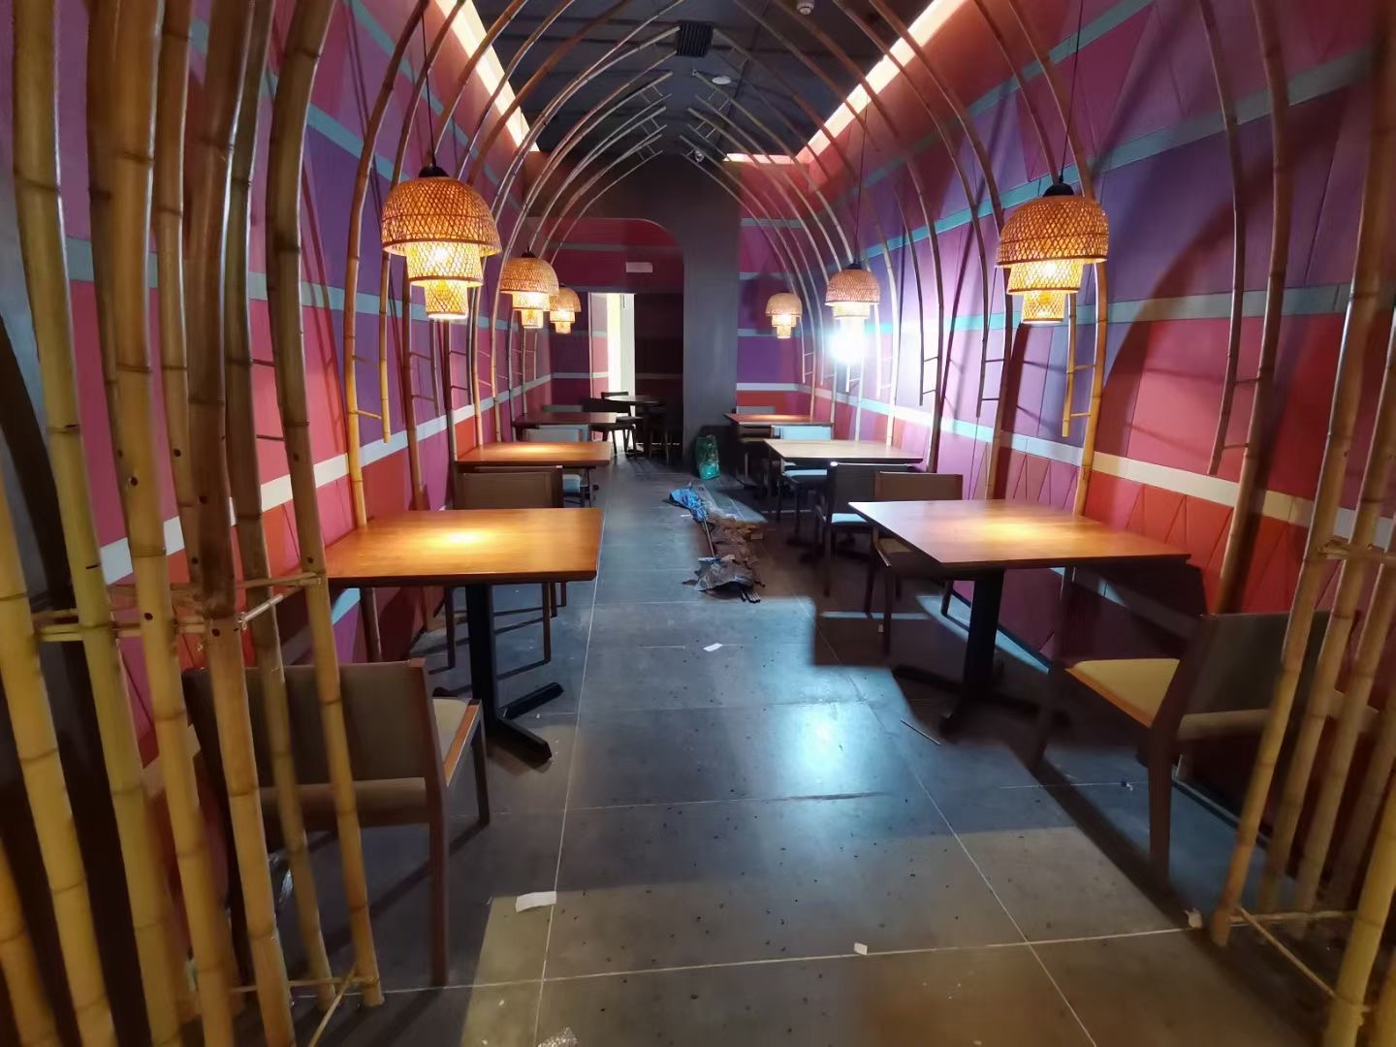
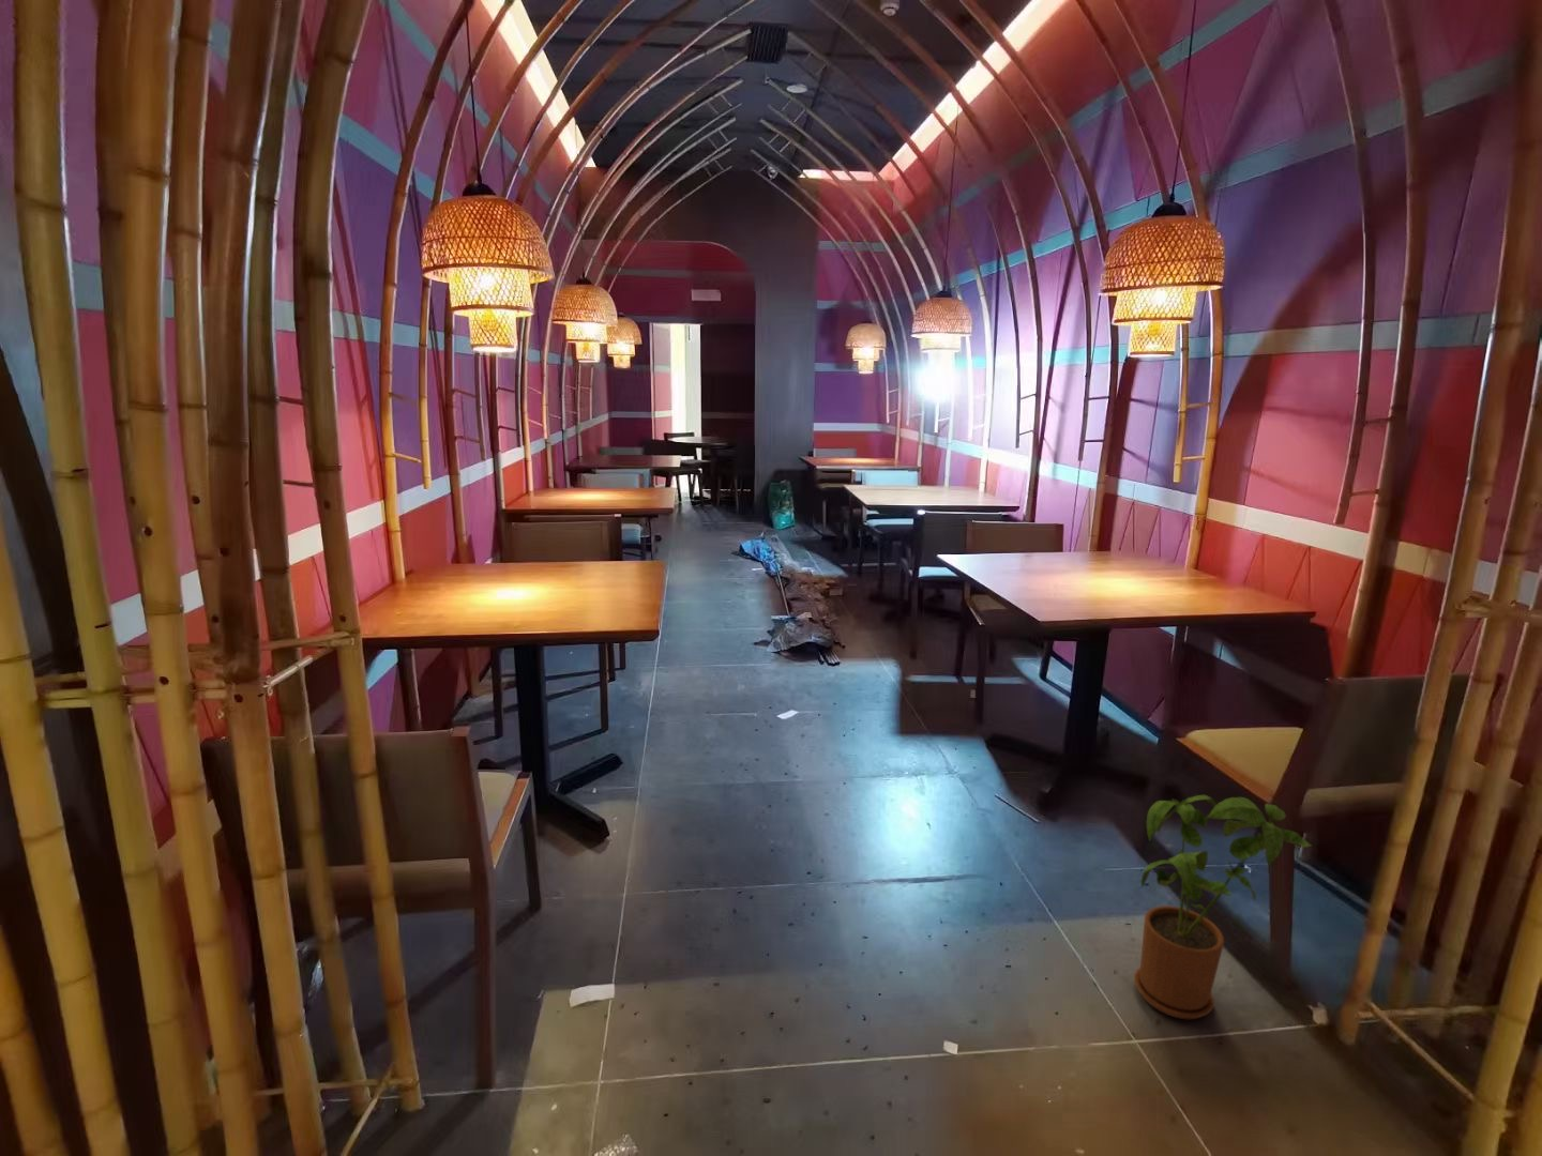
+ house plant (1192, 899)
